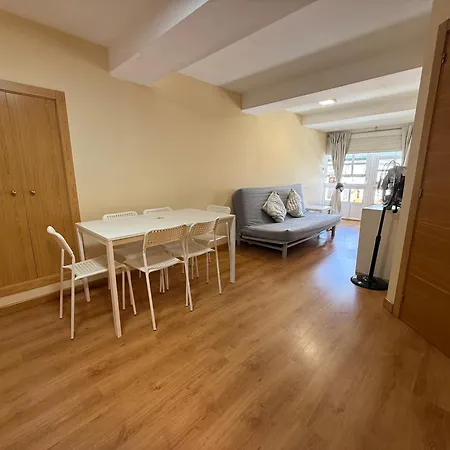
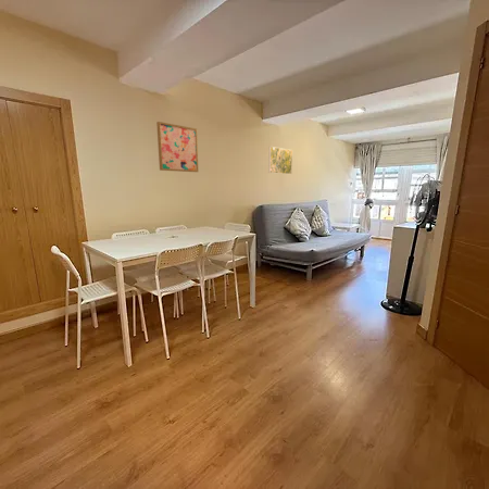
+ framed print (280, 161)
+ wall art (178, 148)
